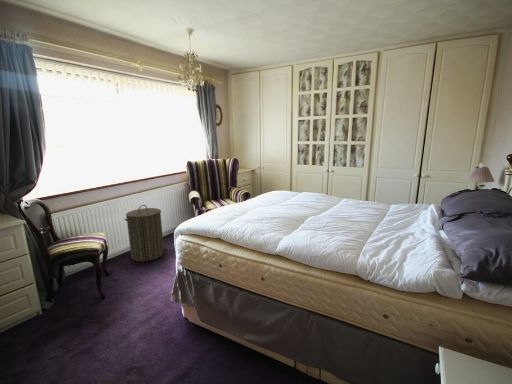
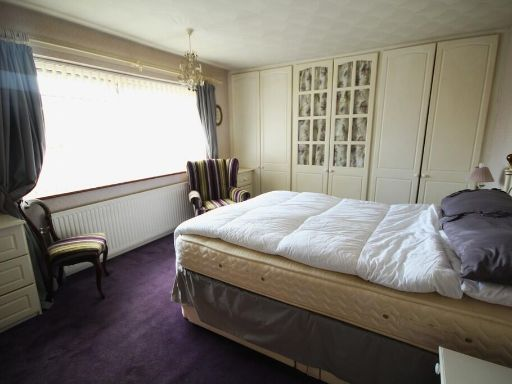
- laundry hamper (145, 230)
